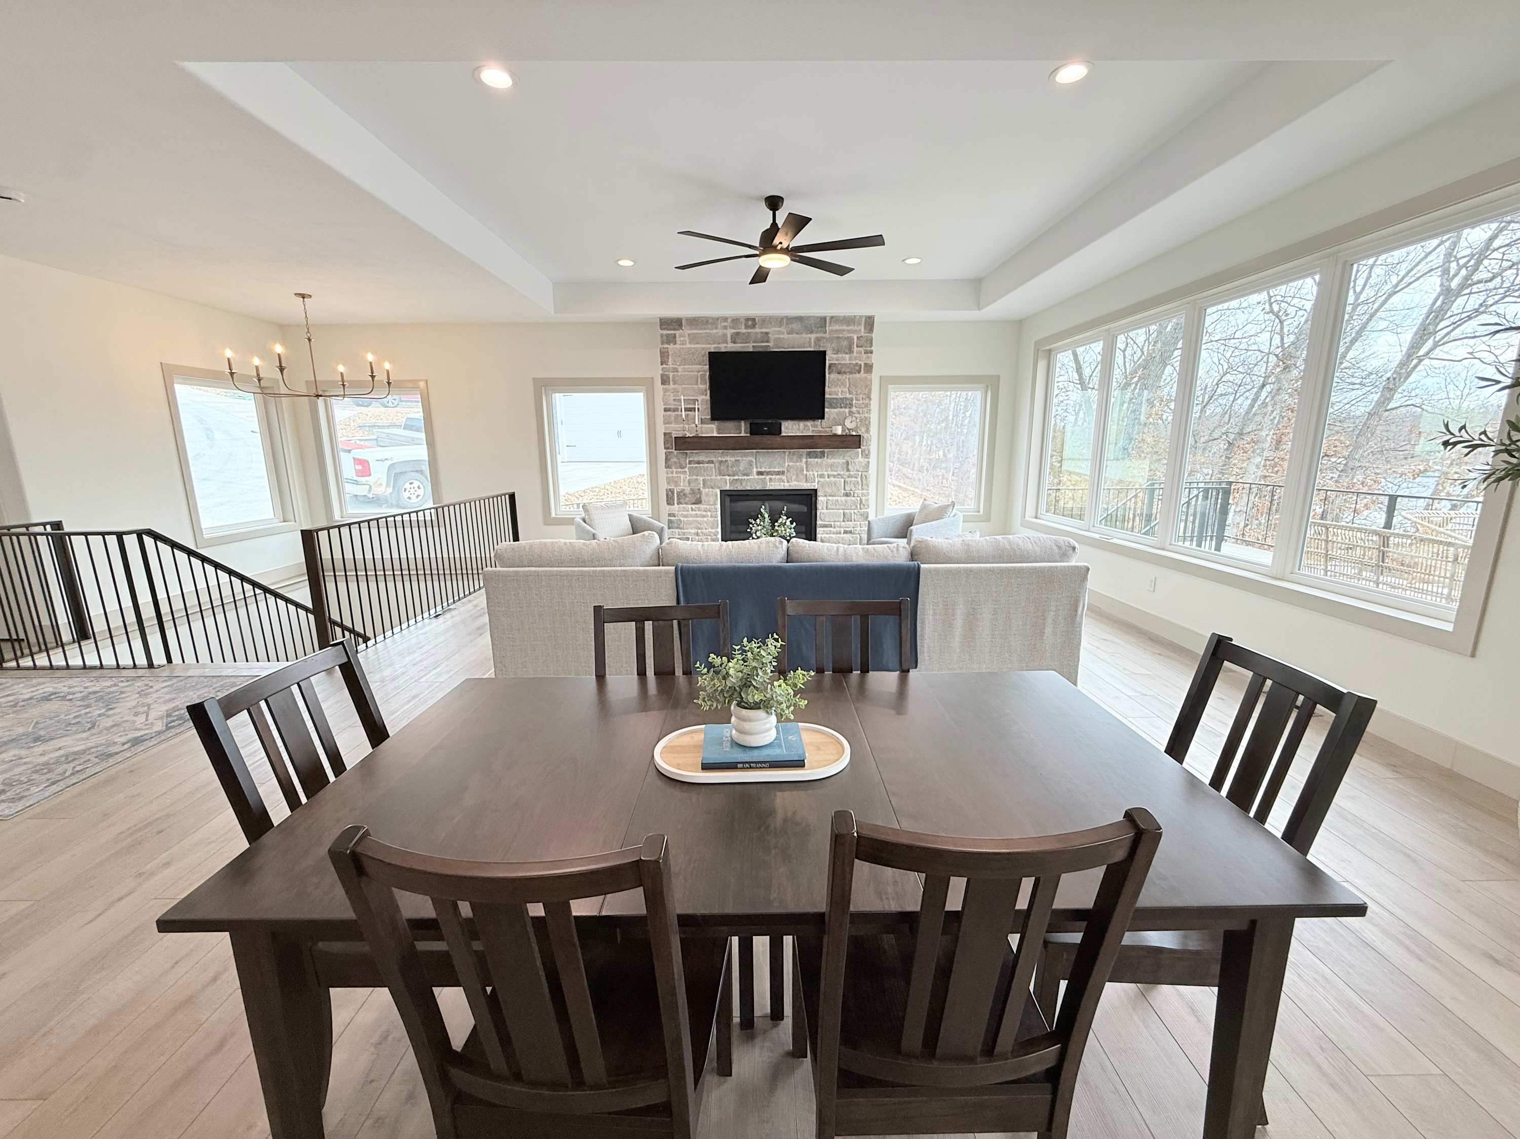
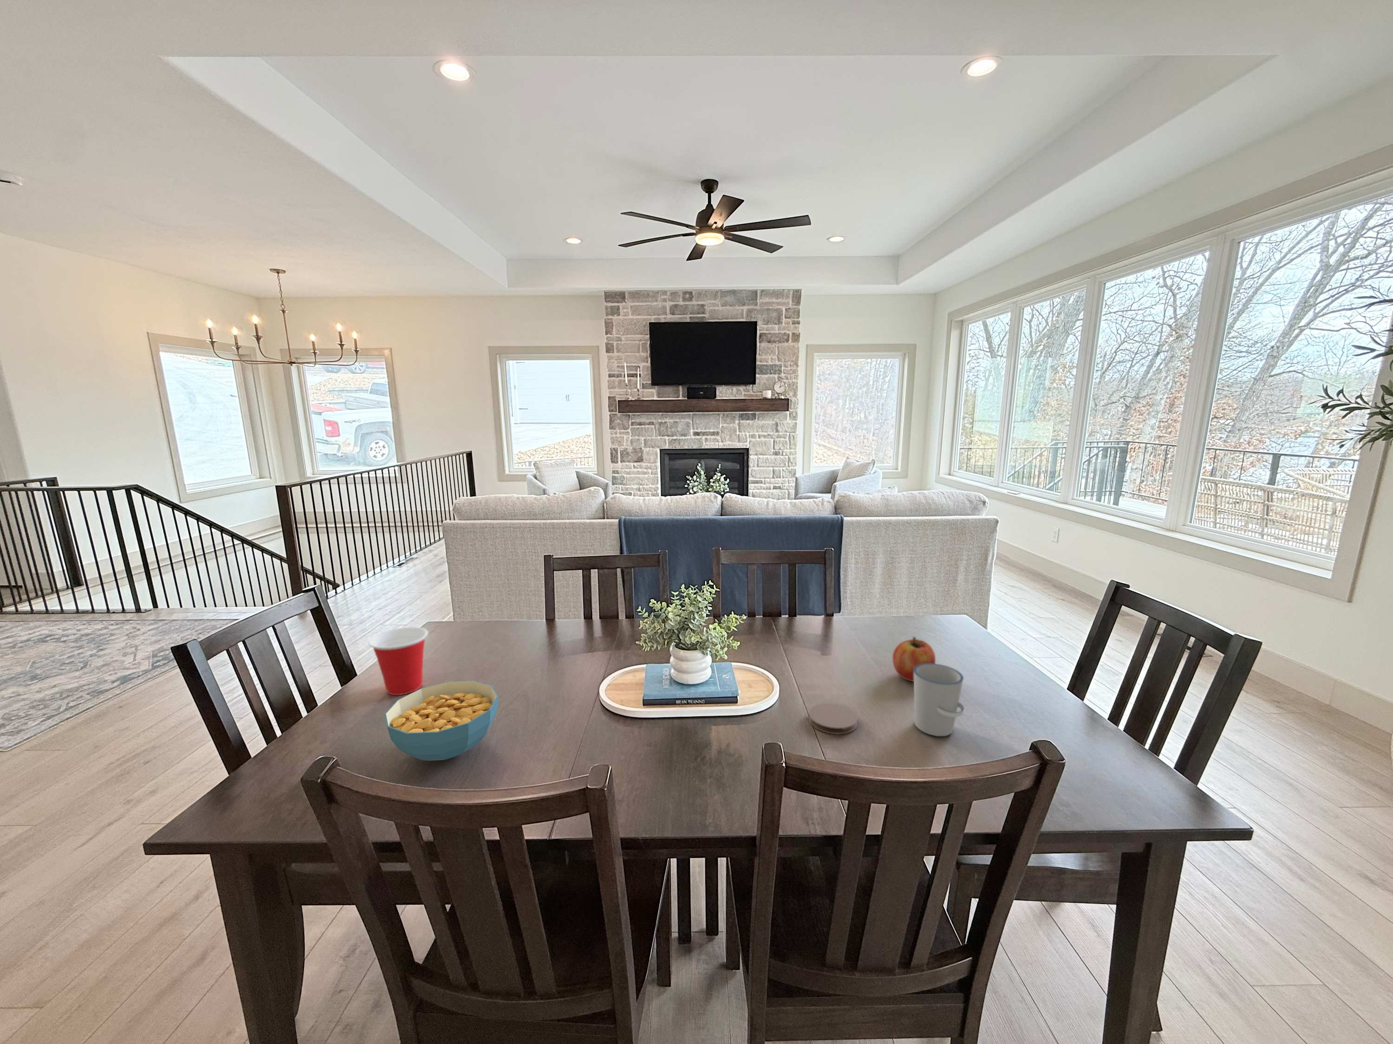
+ cup (401, 662)
+ coaster (833, 718)
+ fruit (915, 658)
+ cup (939, 703)
+ cereal bowl (445, 727)
